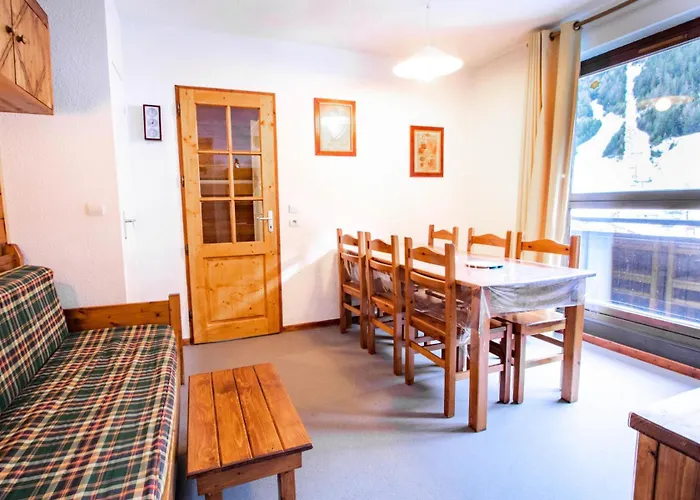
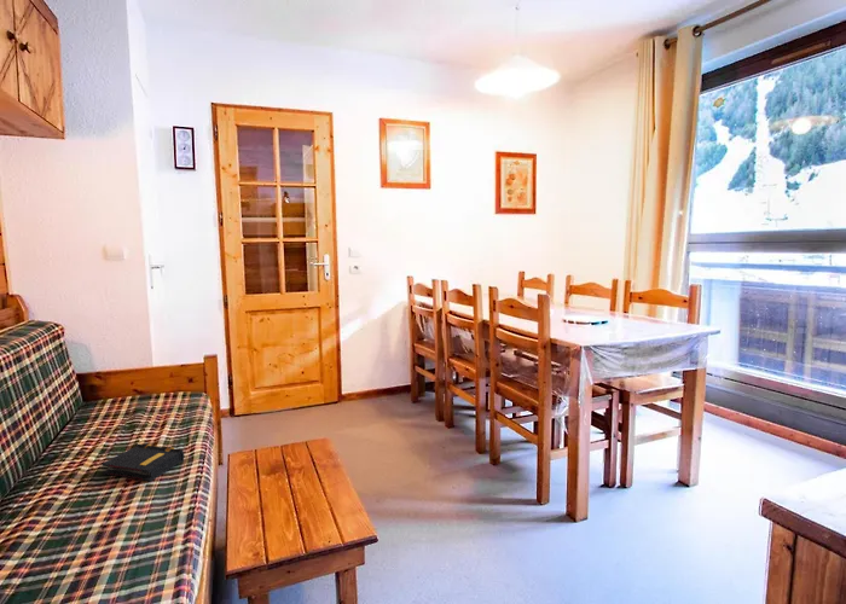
+ book (141, 459)
